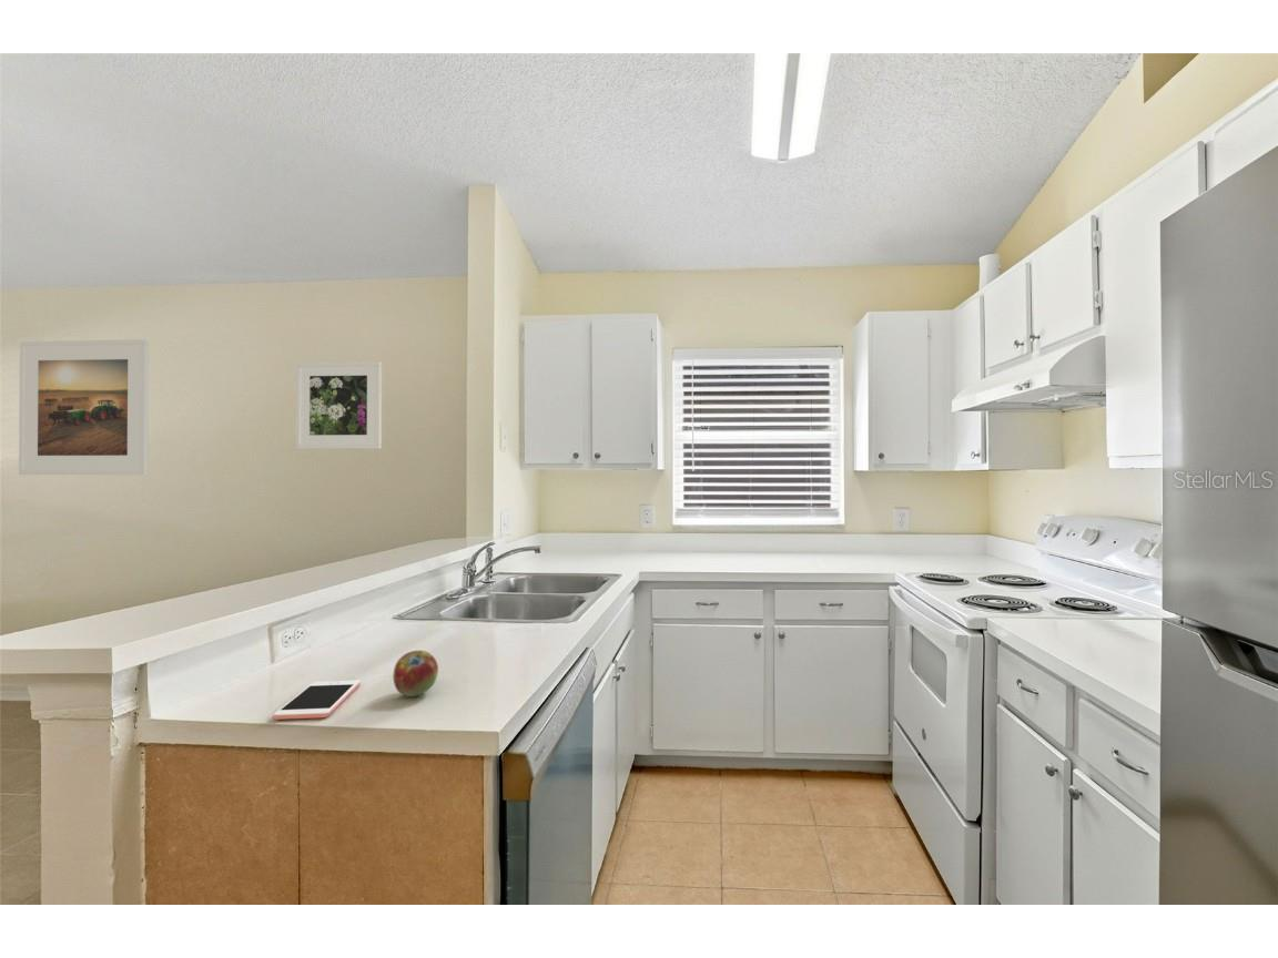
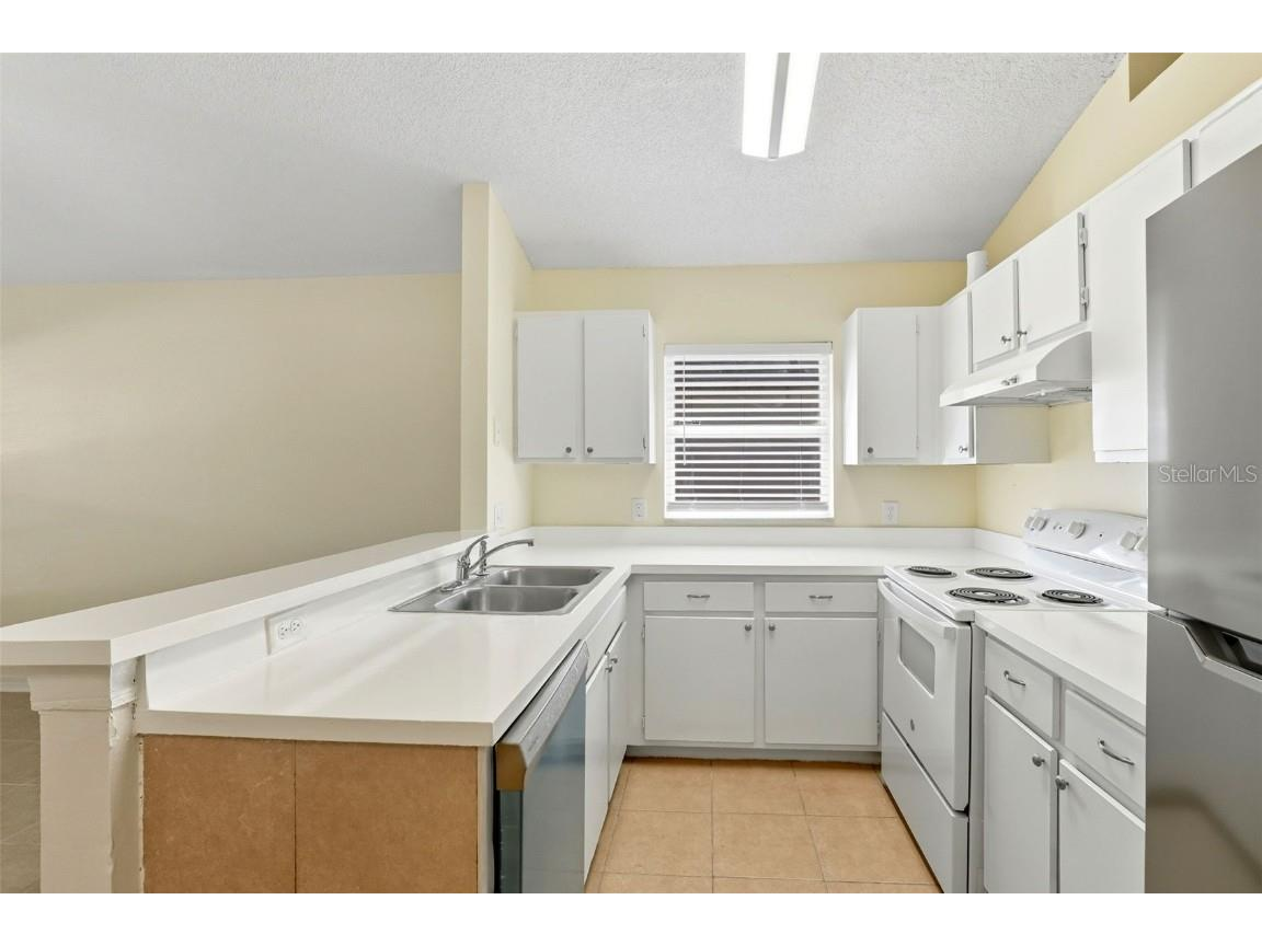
- cell phone (320, 697)
- fruit (415, 673)
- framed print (338, 405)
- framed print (83, 407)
